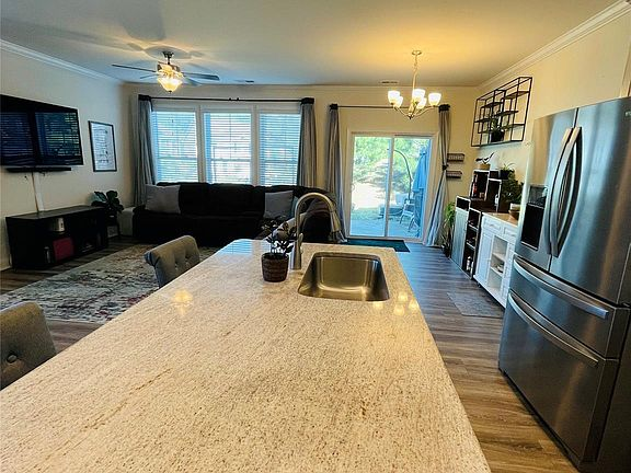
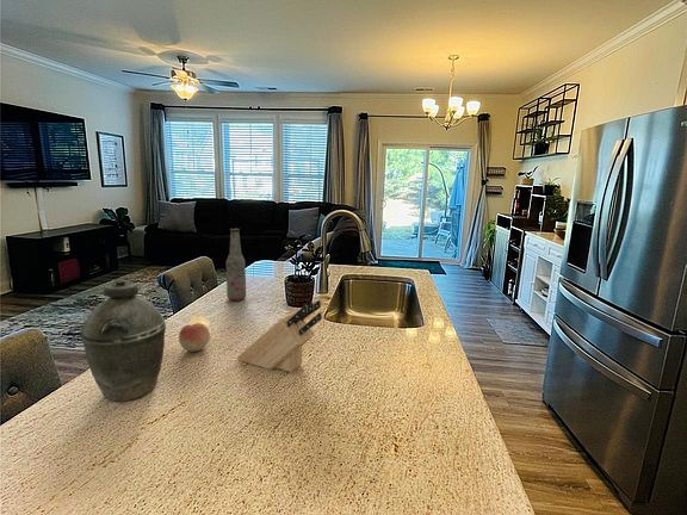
+ fruit (193, 336)
+ bottle (235, 263)
+ knife block (280, 330)
+ kettle (125, 336)
